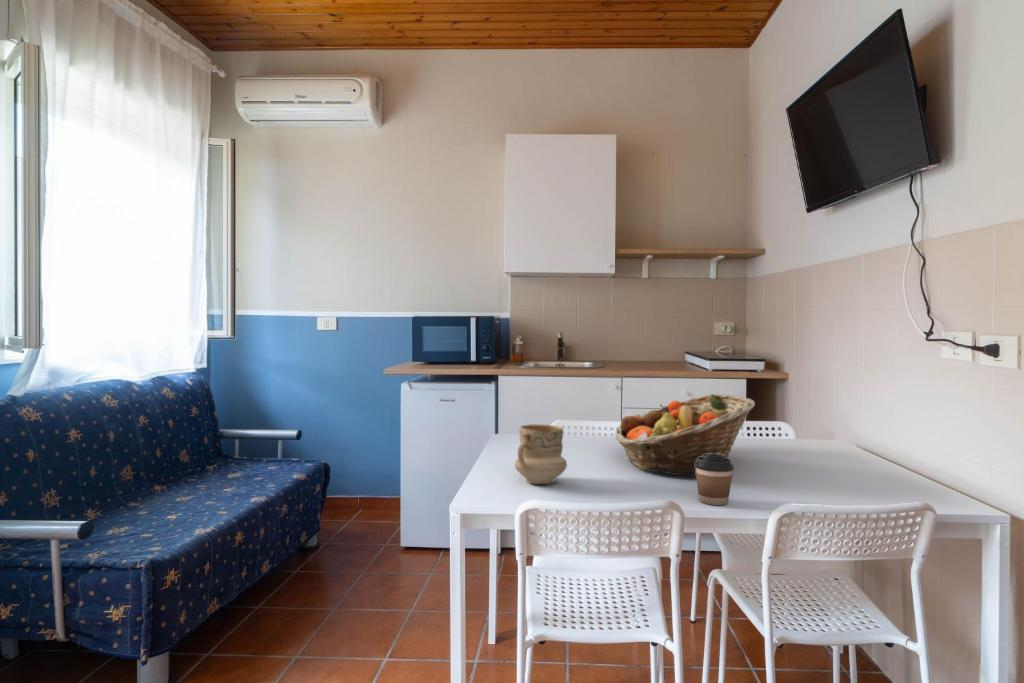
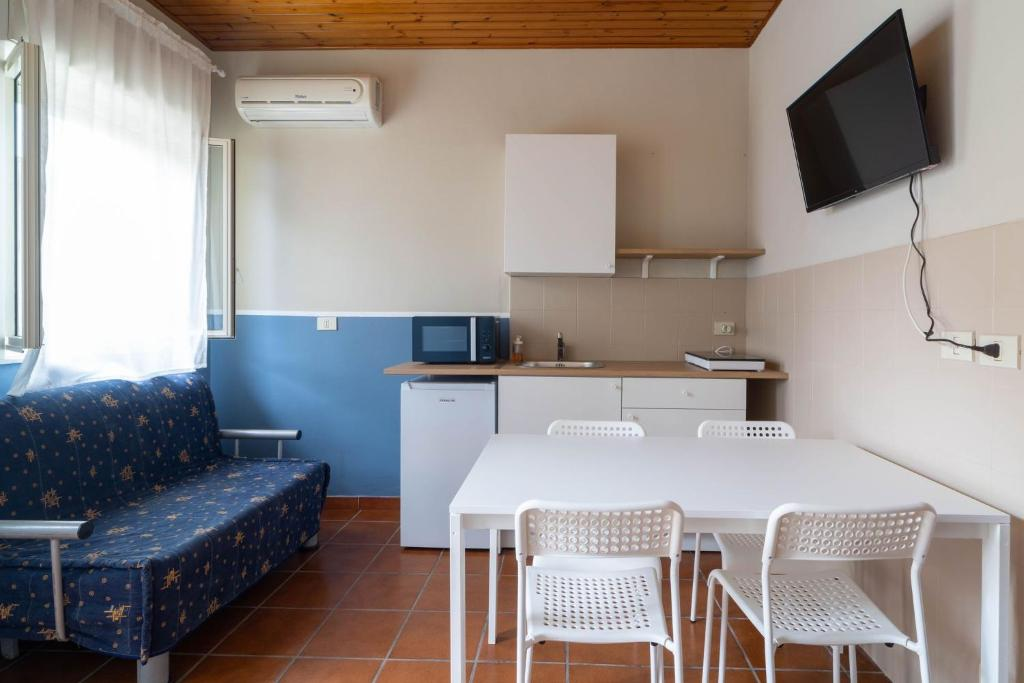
- fruit basket (681, 430)
- mug (540, 454)
- coffee cup (713, 477)
